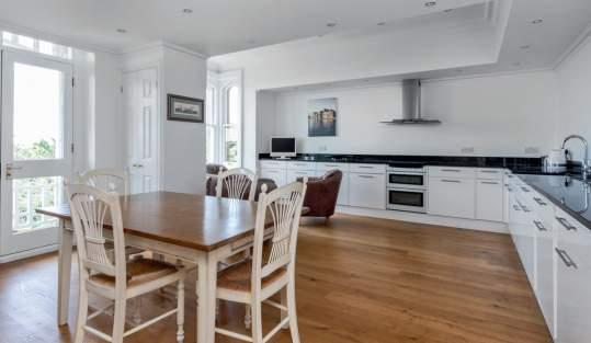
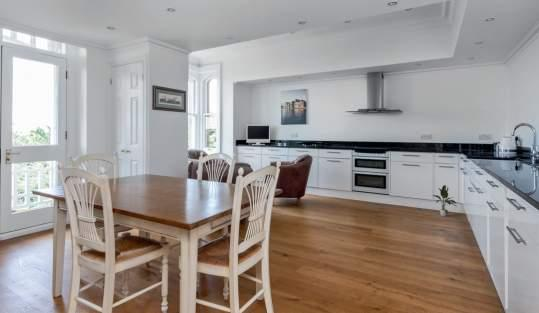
+ potted plant (444, 200)
